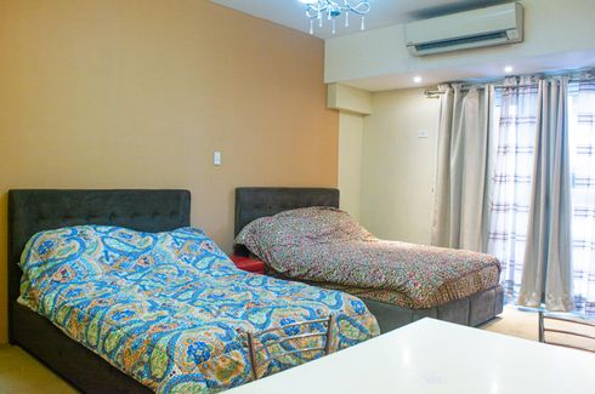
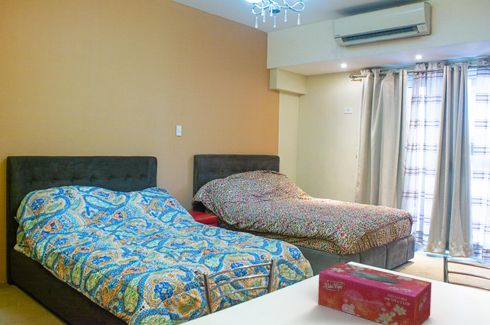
+ tissue box (373, 293)
